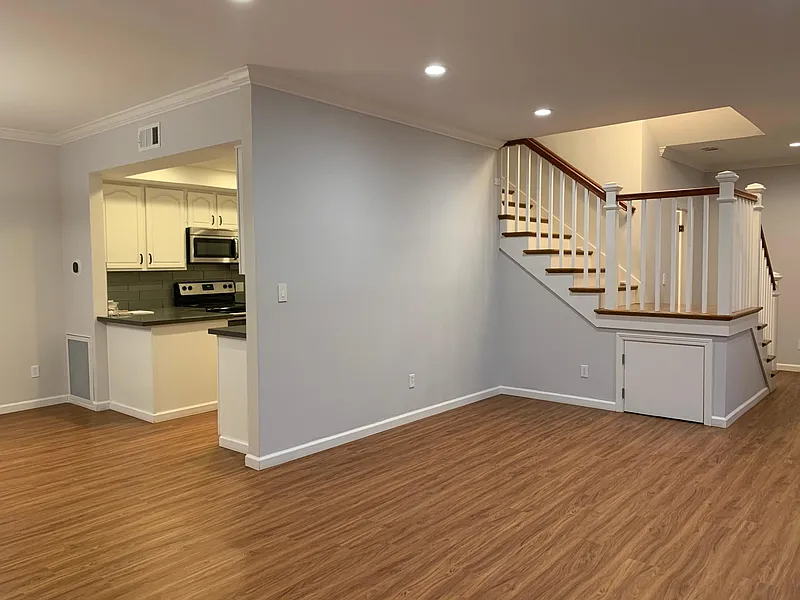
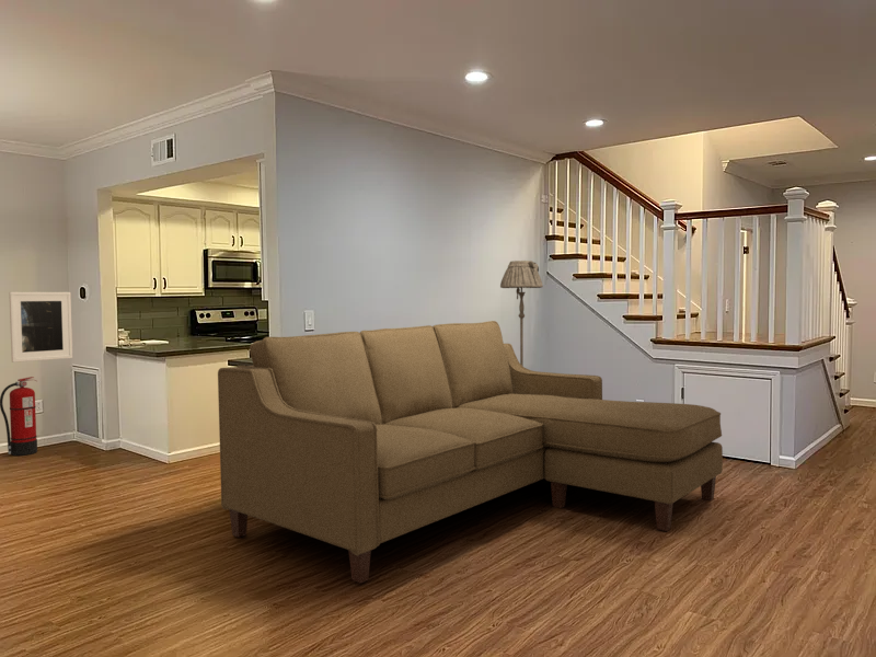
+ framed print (42, 325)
+ fire extinguisher (19, 415)
+ floor lamp (521, 355)
+ sofa (493, 423)
